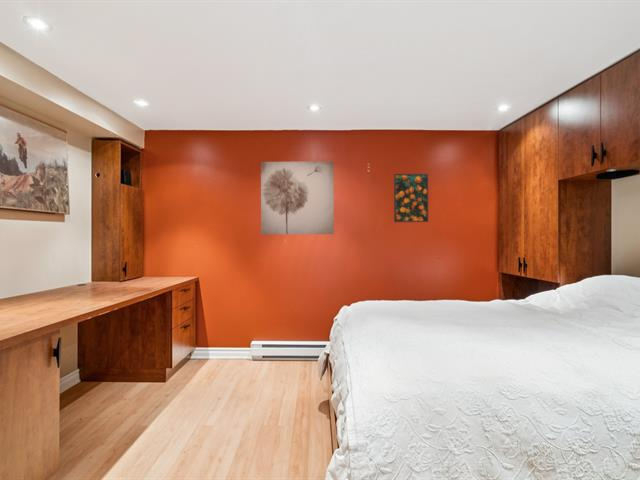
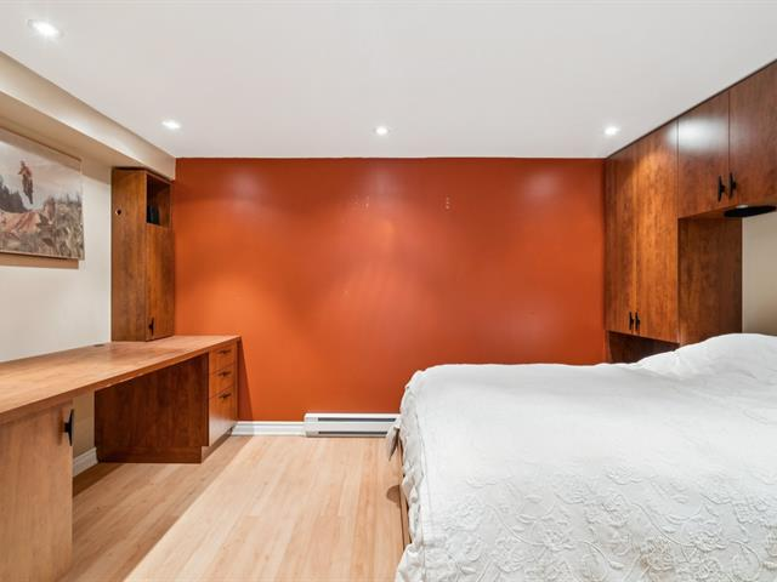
- wall art (297, 198)
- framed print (411, 198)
